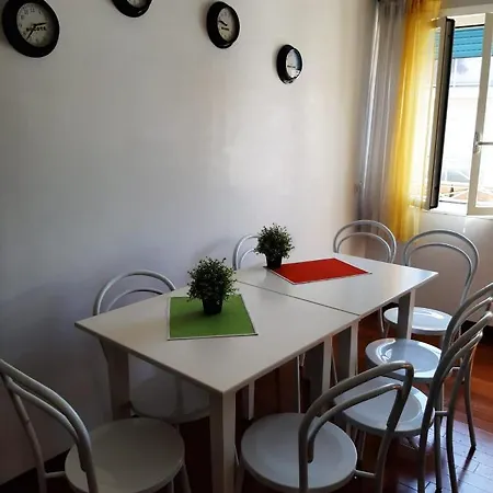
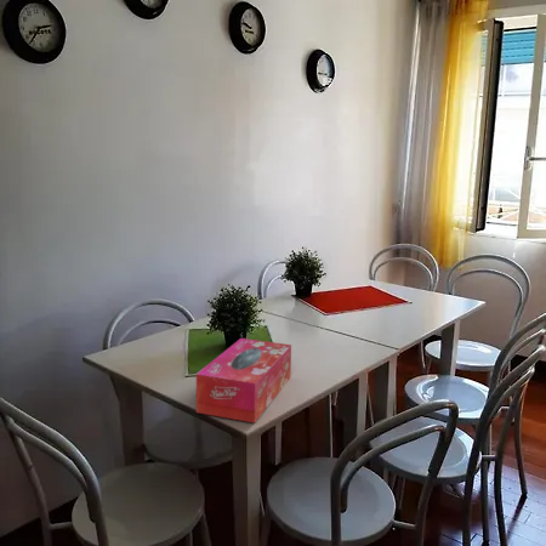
+ tissue box (246, 376)
